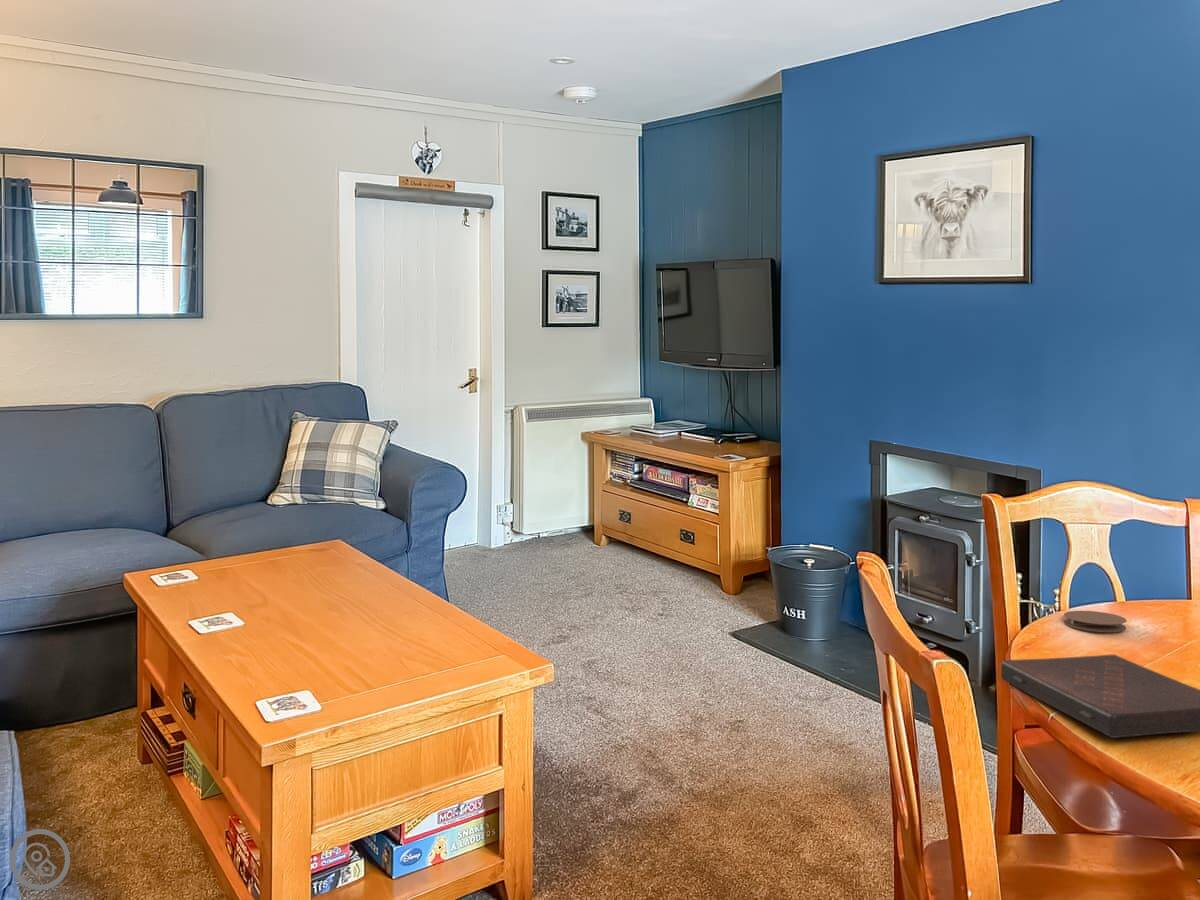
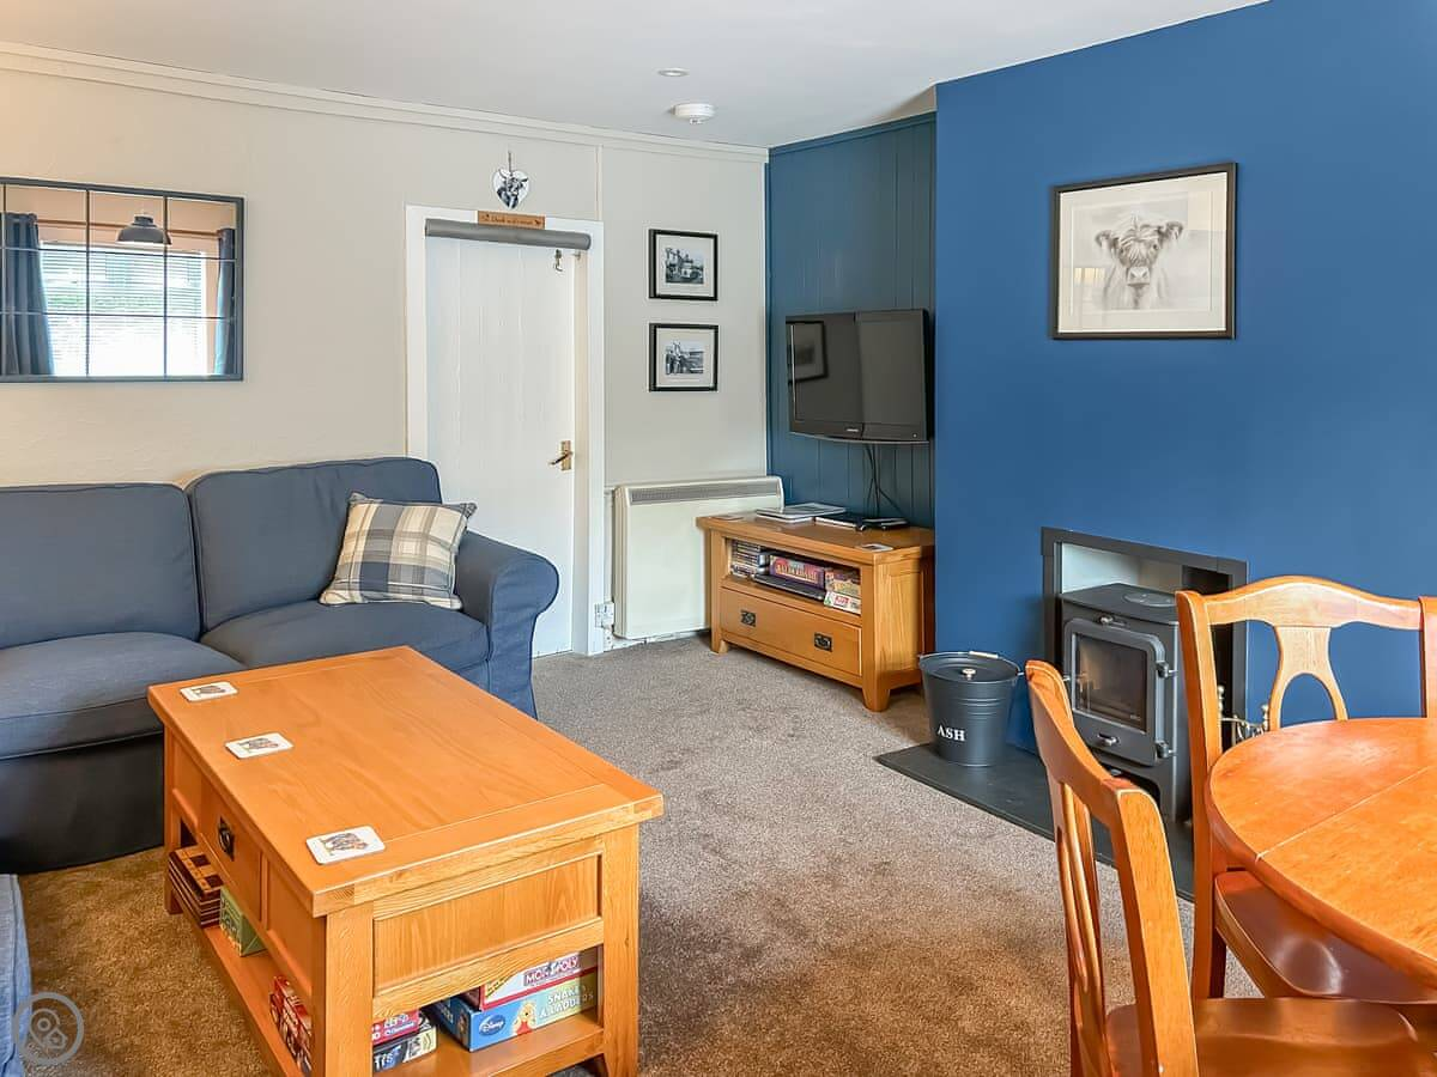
- coaster (1094, 621)
- book (1112, 692)
